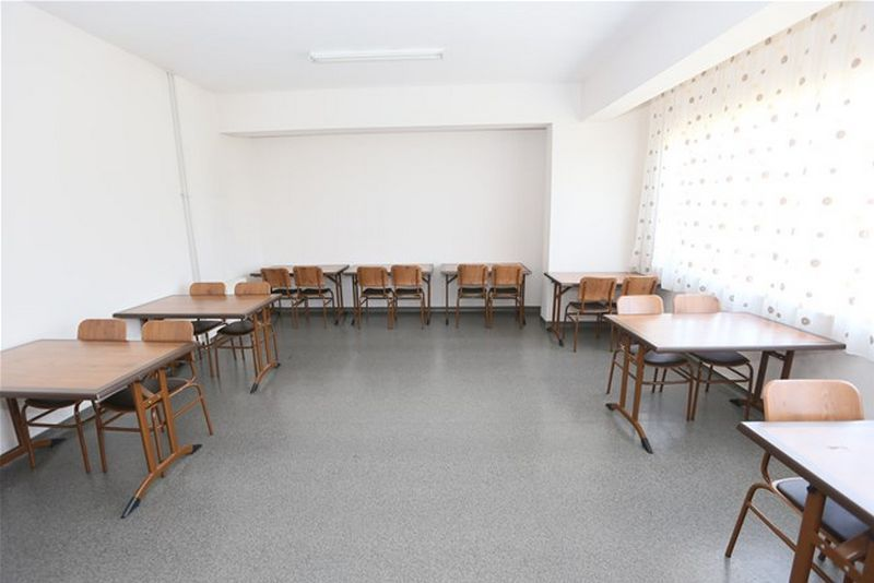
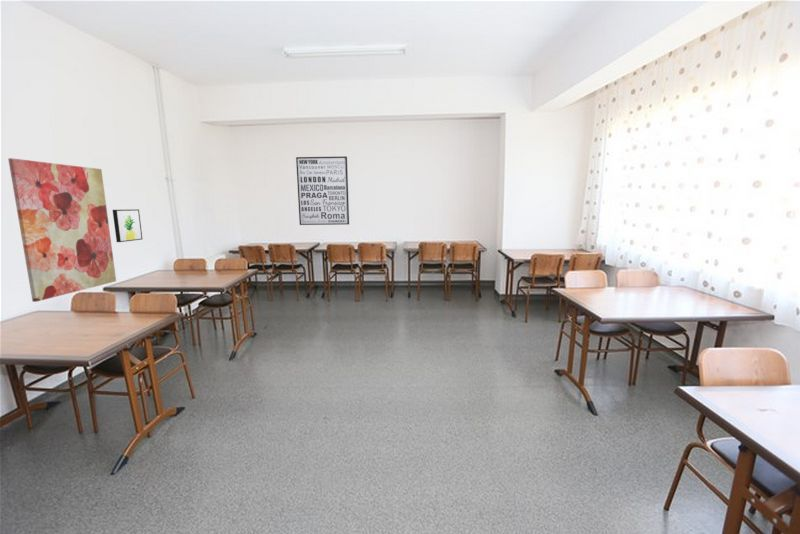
+ wall art (70, 229)
+ wall art (128, 225)
+ wall art (323, 191)
